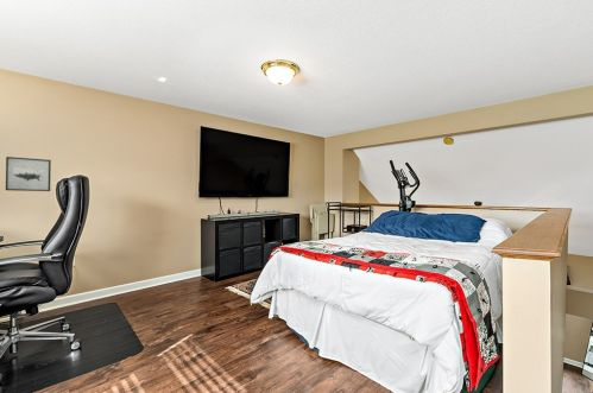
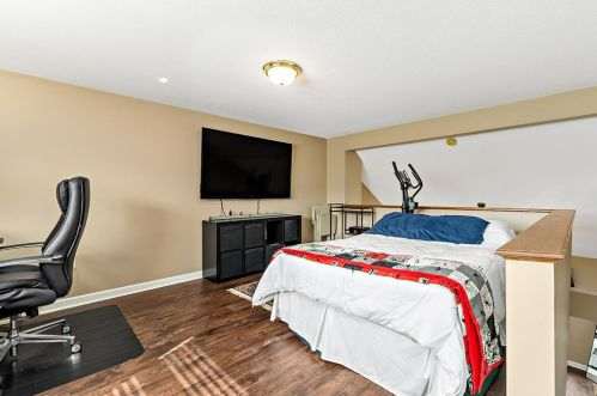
- wall art (29, 175)
